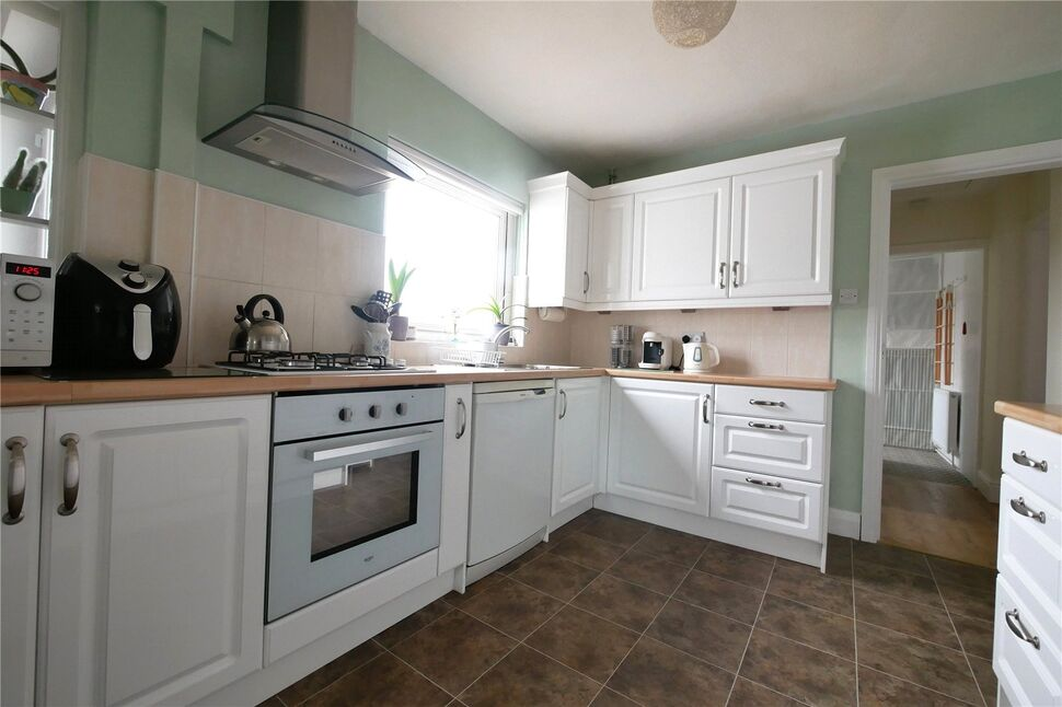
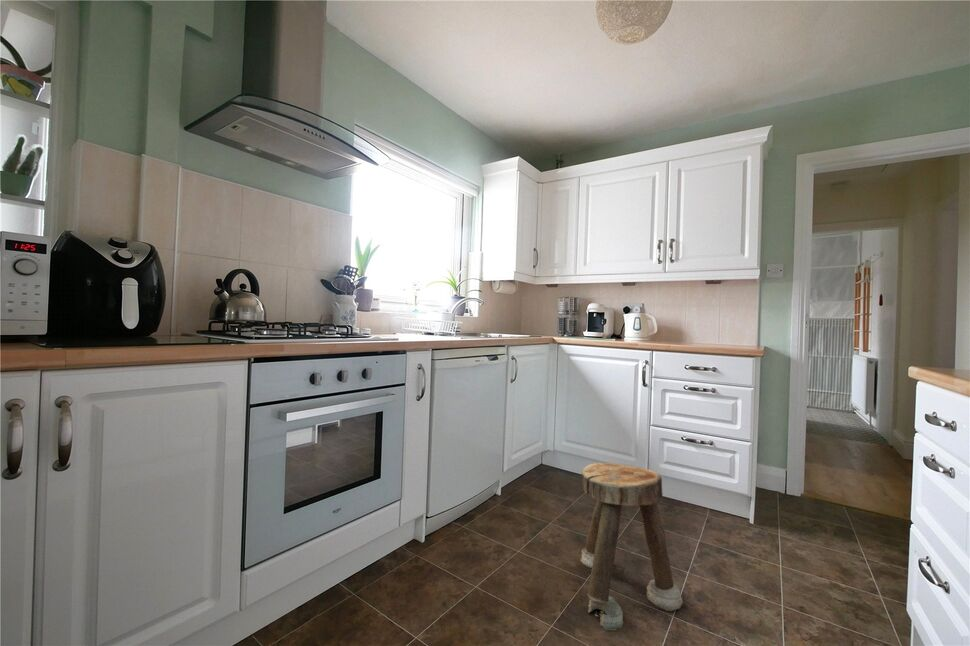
+ stool (615, 527)
